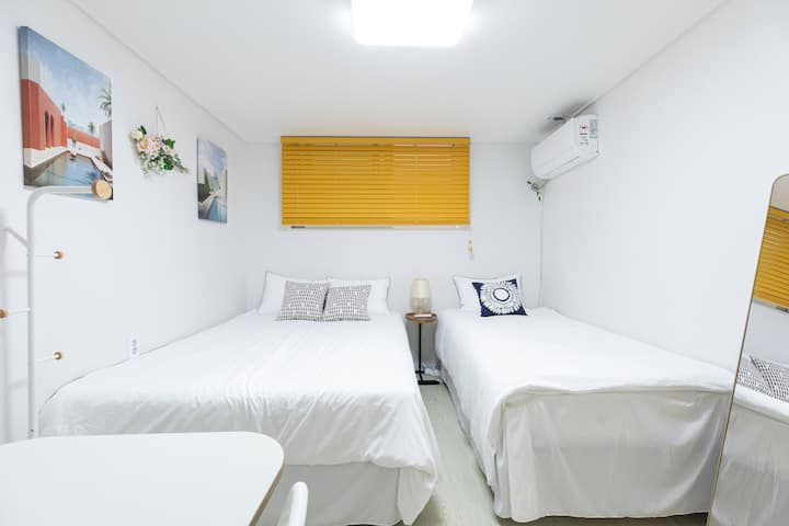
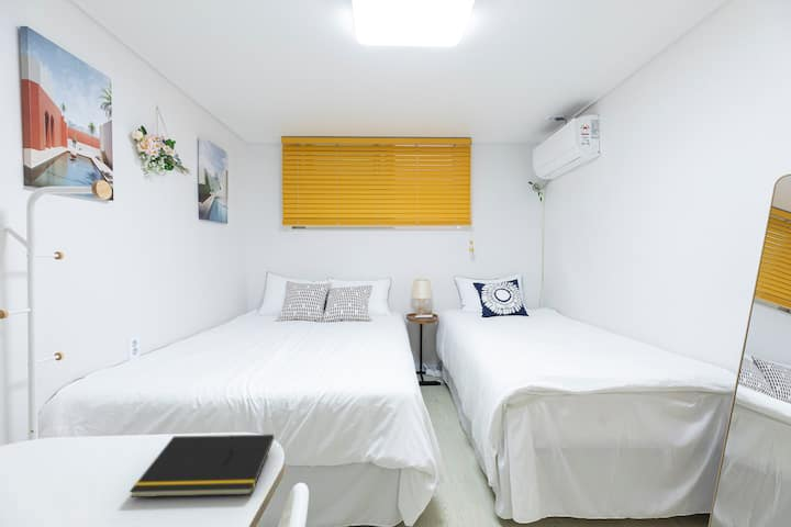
+ notepad (209, 462)
